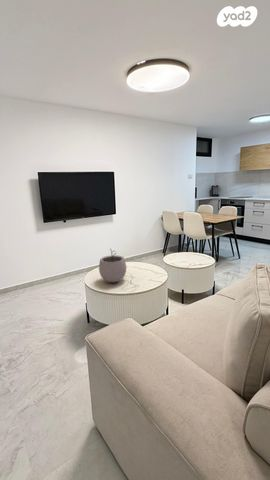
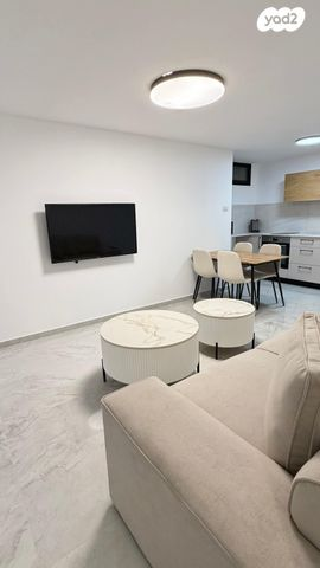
- plant pot (112, 264)
